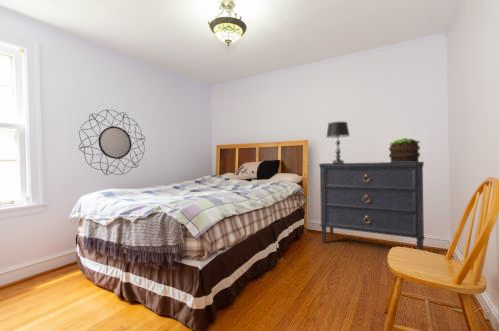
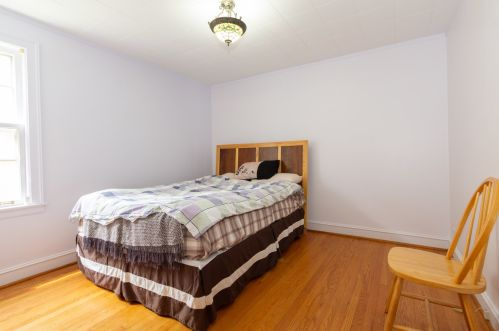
- table lamp (337, 143)
- dresser (368, 203)
- potted plant (404, 149)
- home mirror (115, 142)
